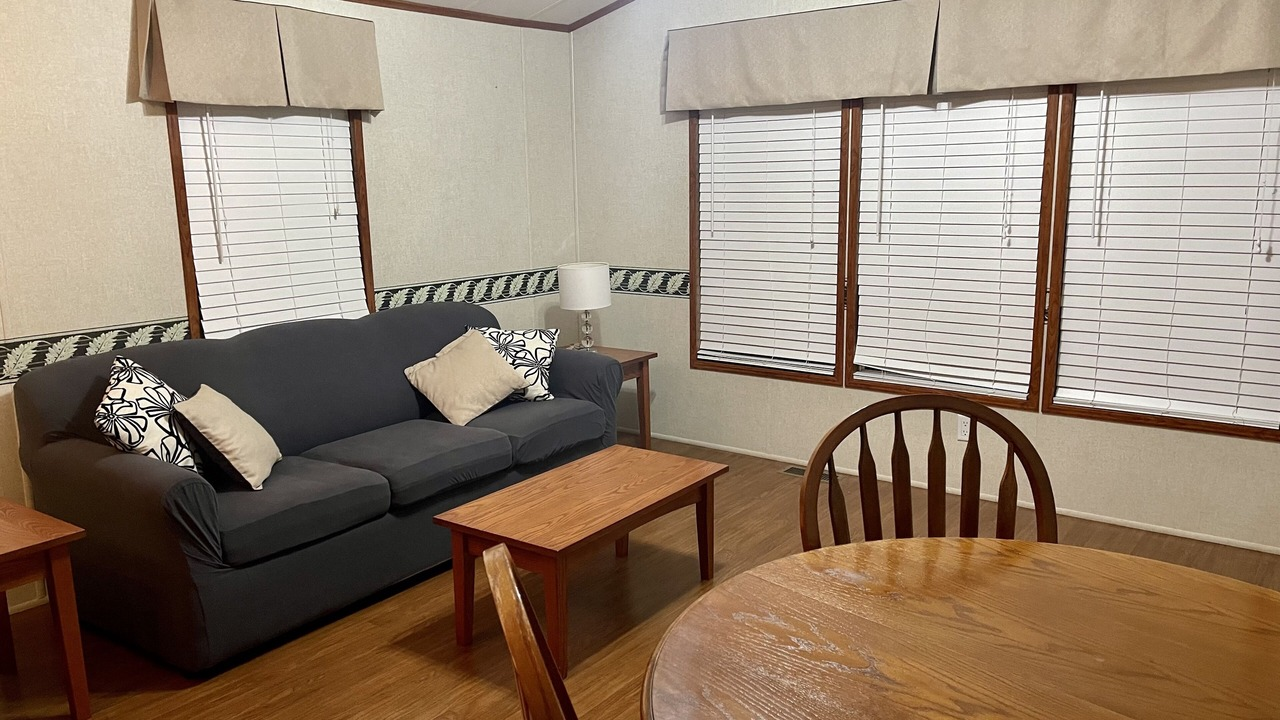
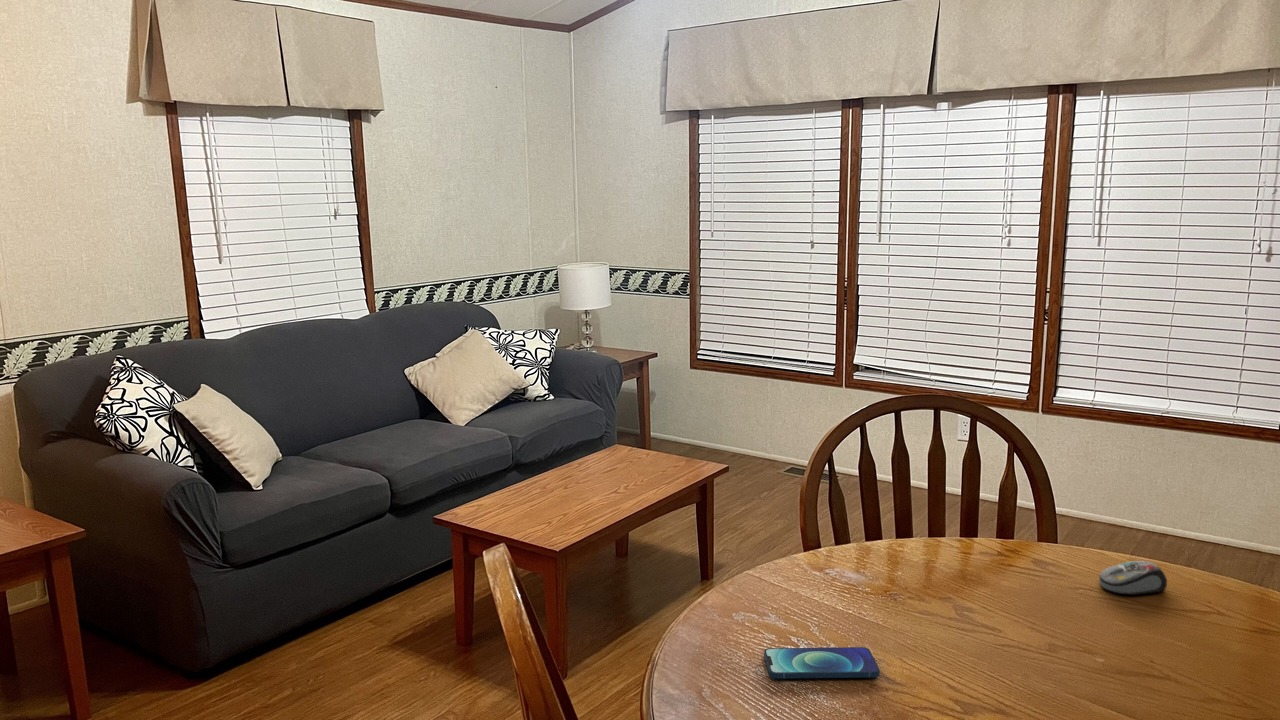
+ smartphone (820, 662)
+ computer mouse (1133, 575)
